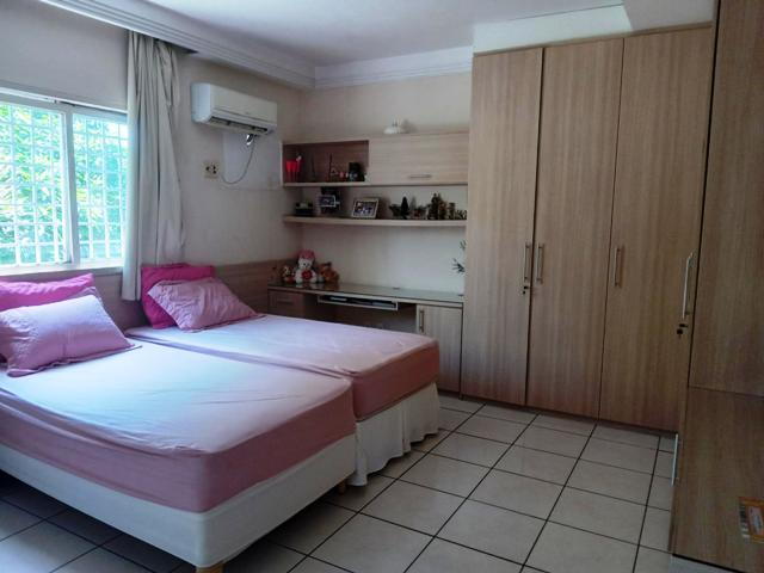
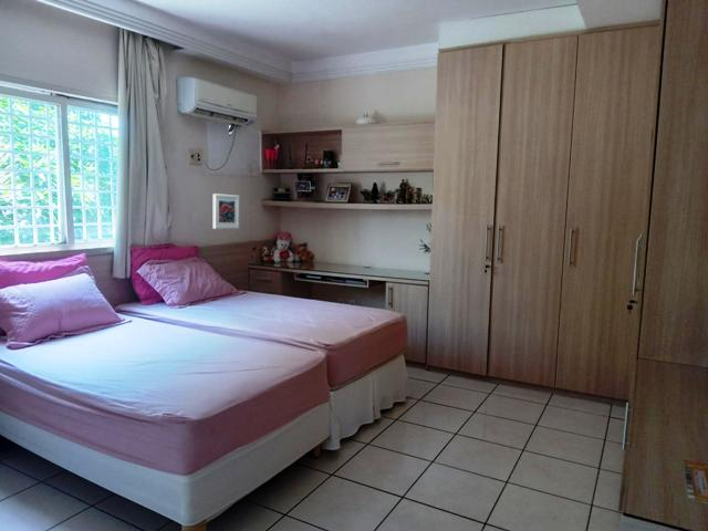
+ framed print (226, 211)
